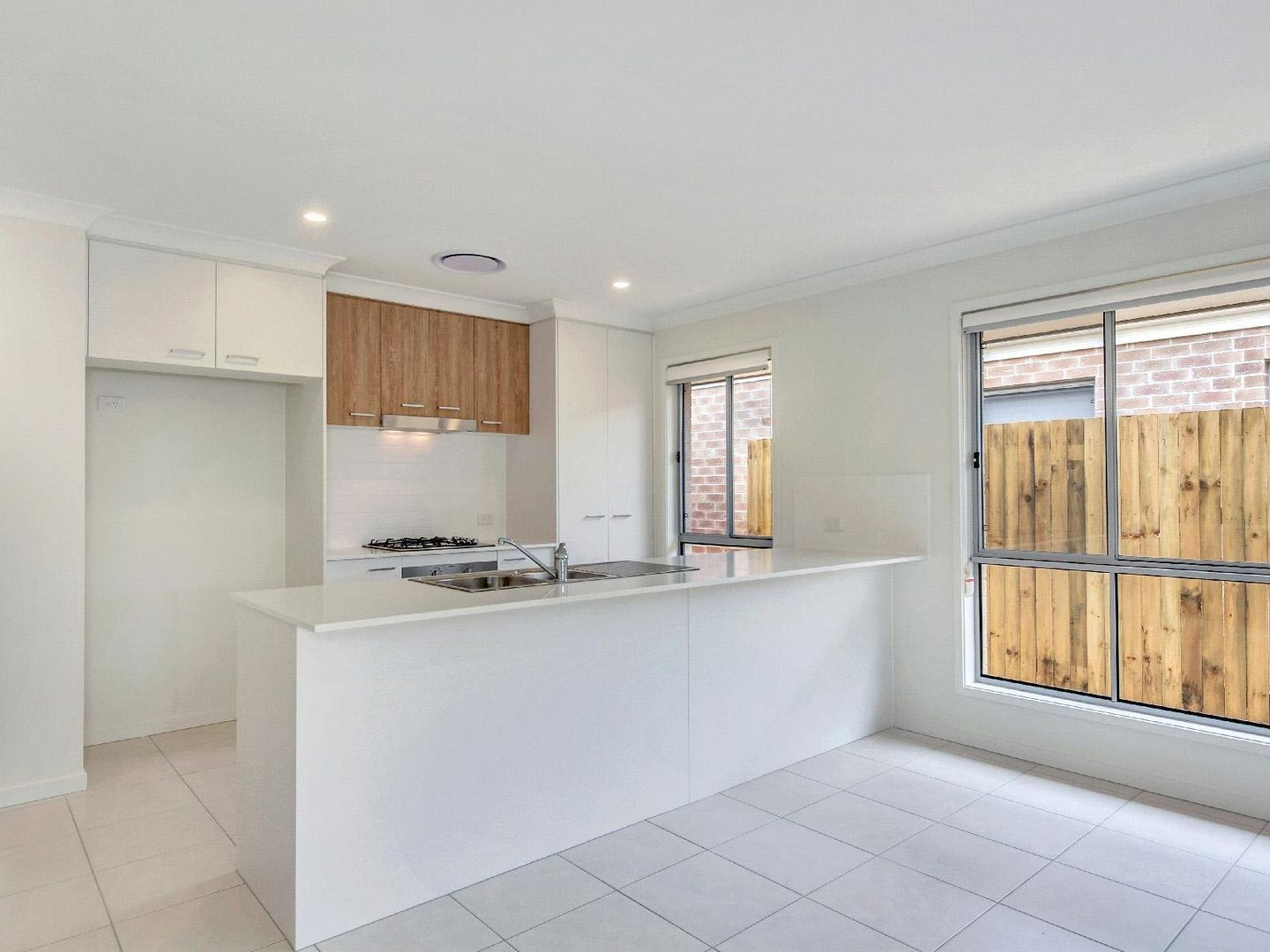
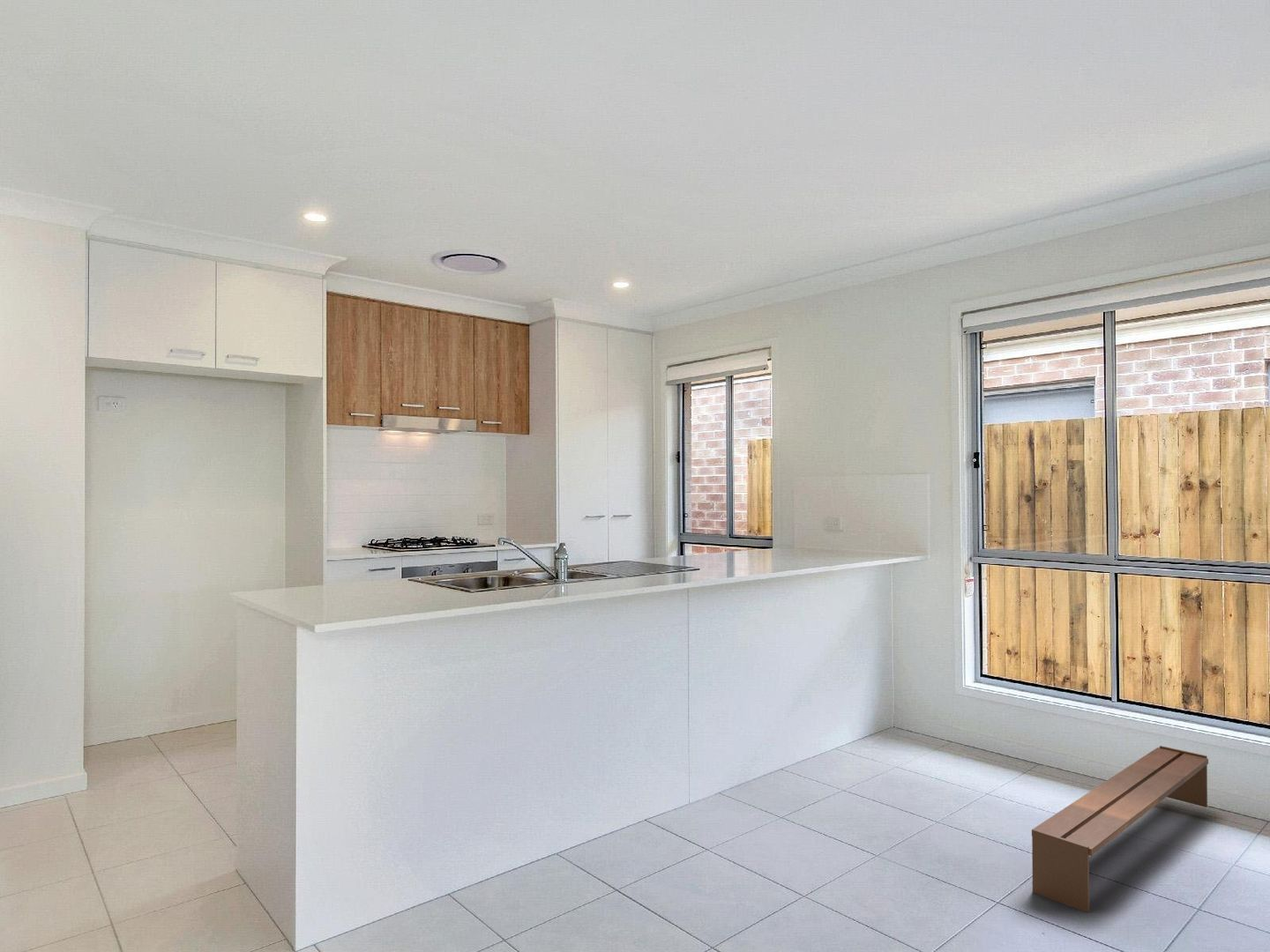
+ bench (1130, 816)
